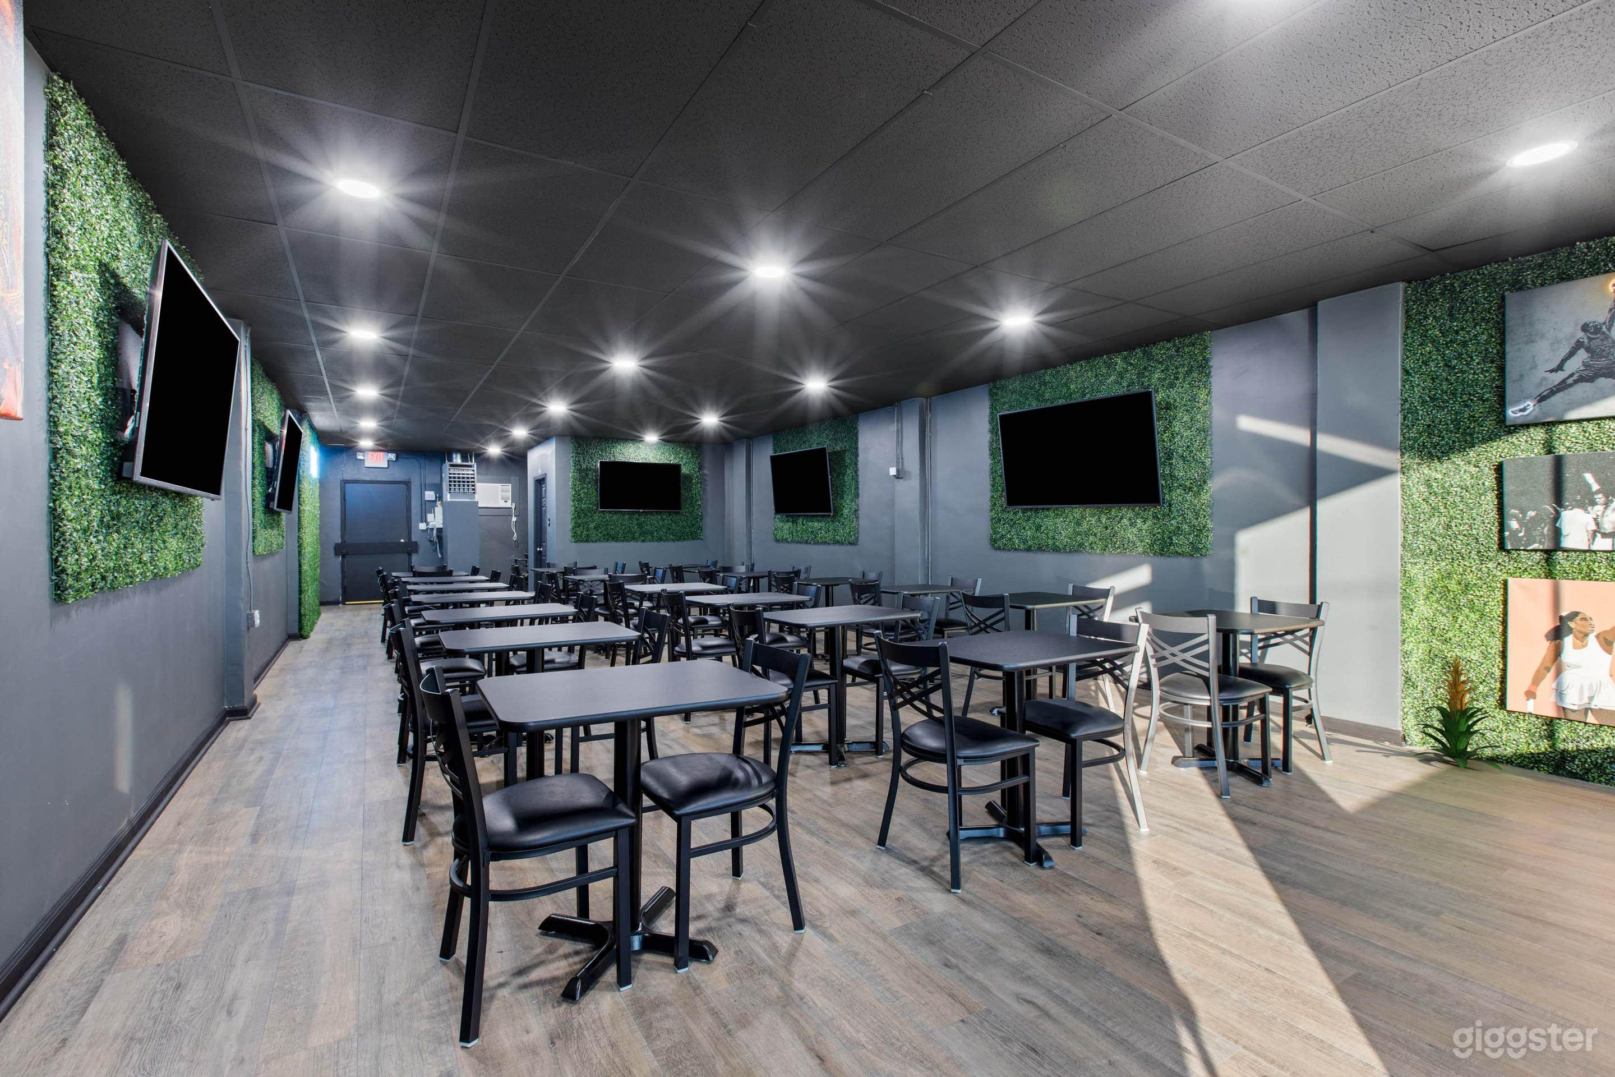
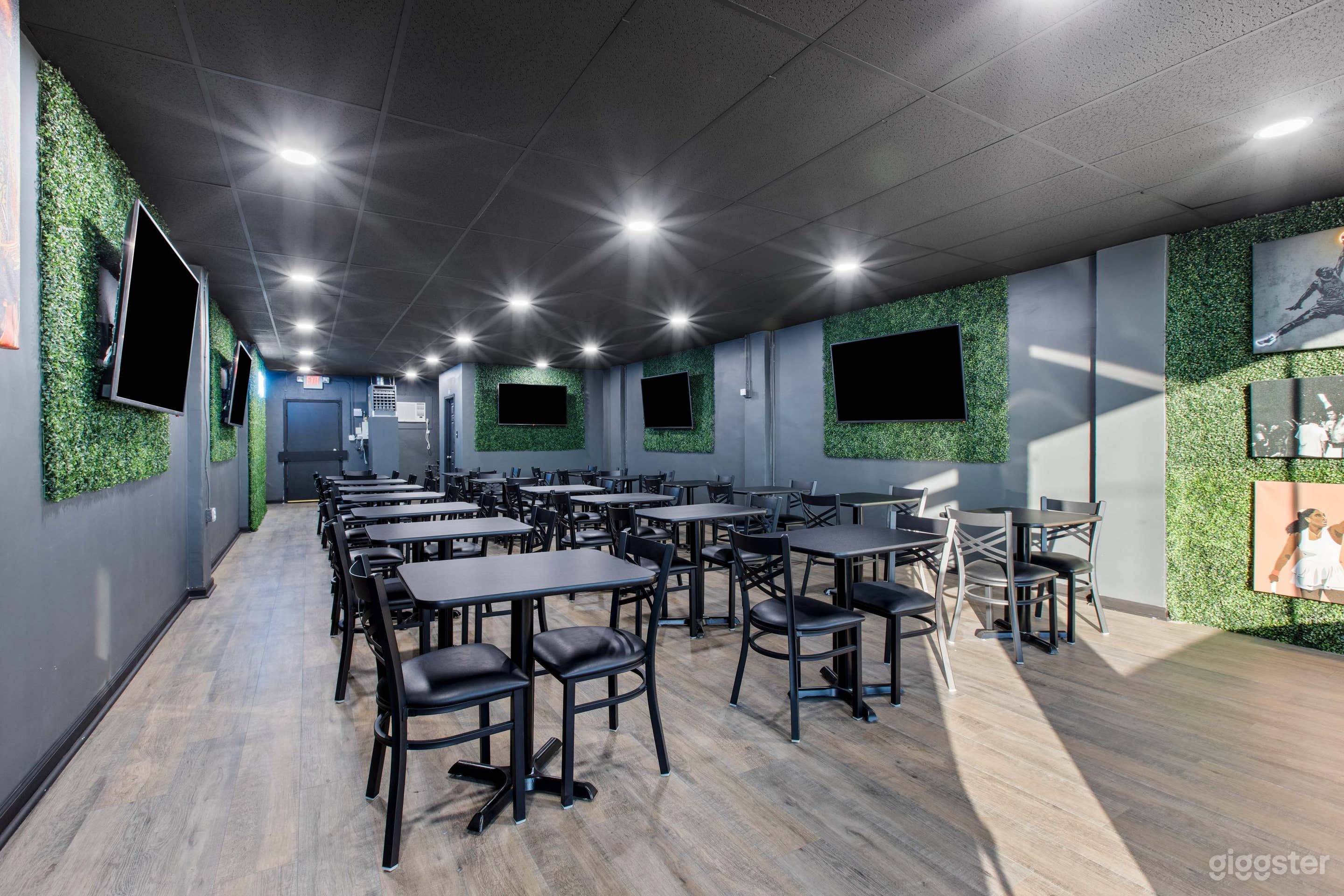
- indoor plant (1458, 708)
